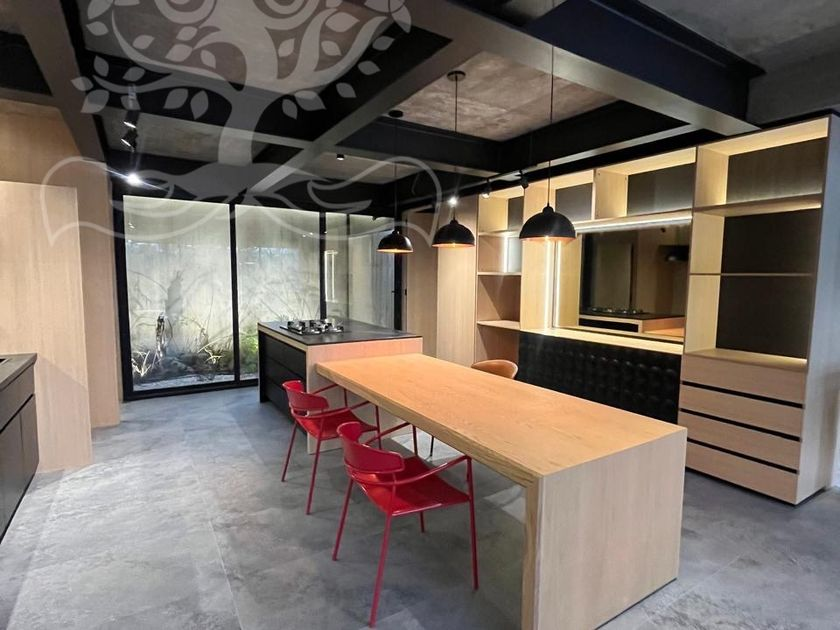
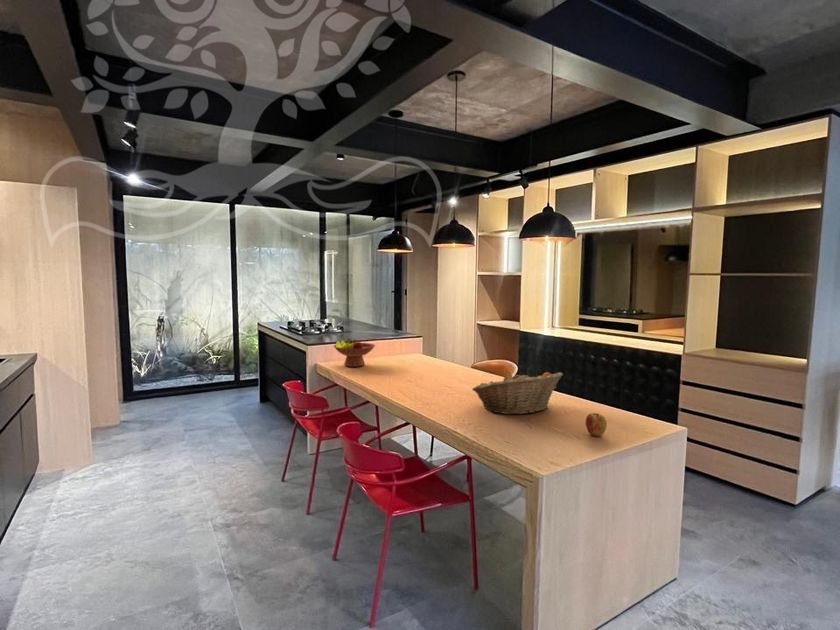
+ fruit basket (518, 388)
+ apple (596, 424)
+ fruit bowl (354, 351)
